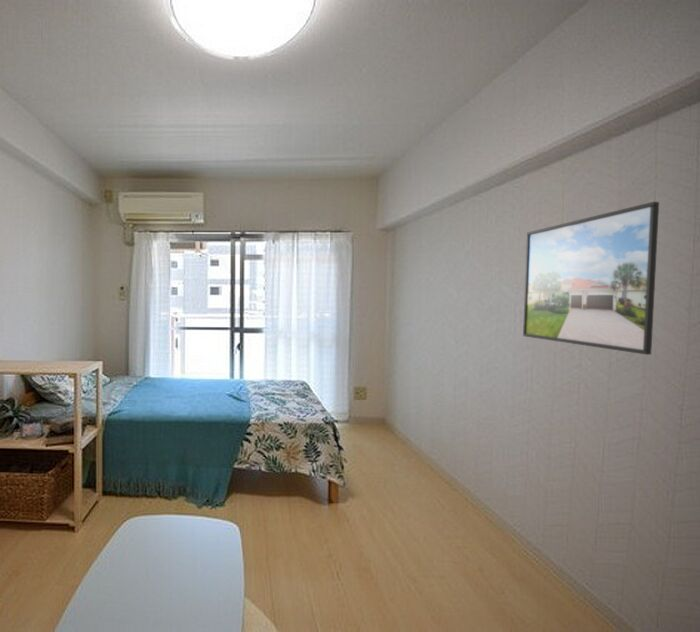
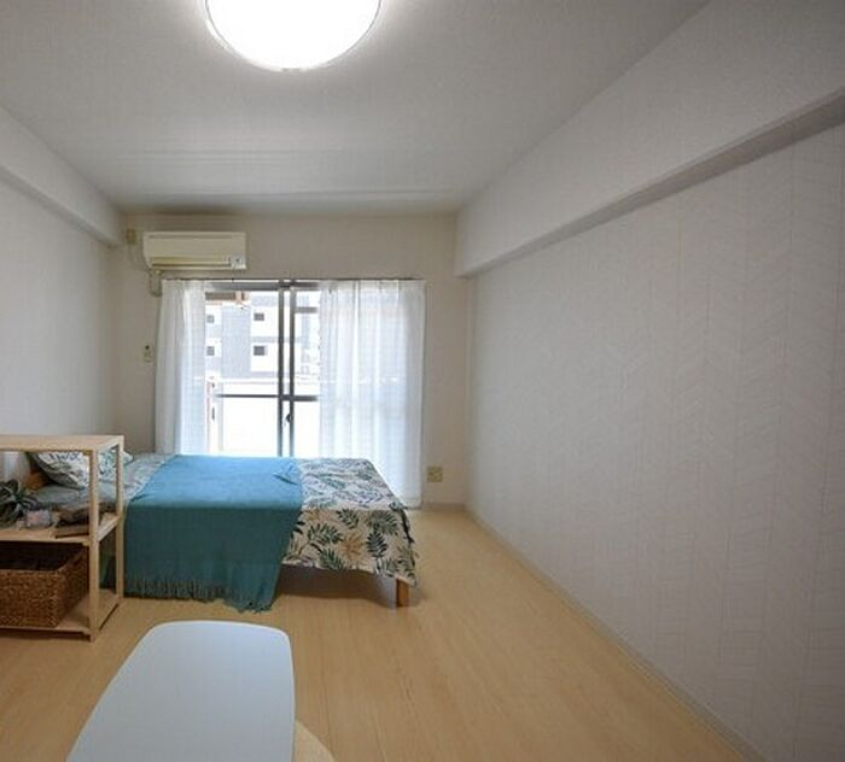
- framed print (577, 282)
